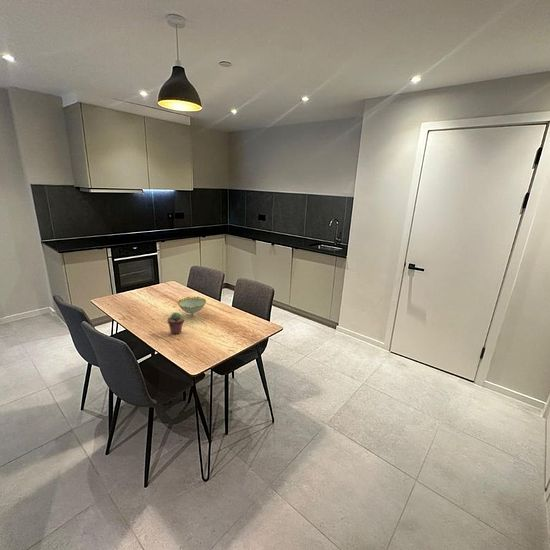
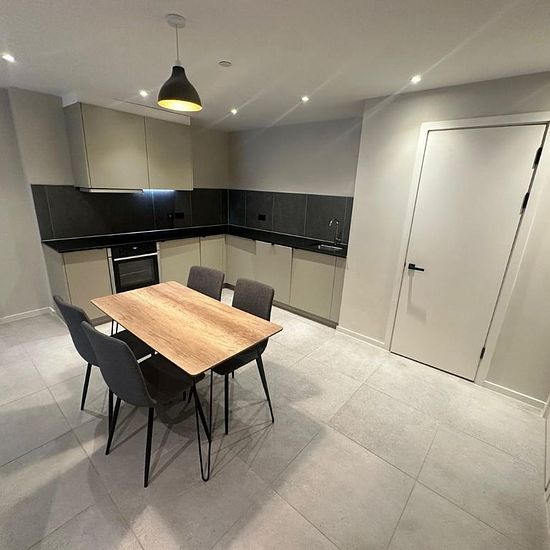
- potted succulent (175, 322)
- decorative bowl (192, 308)
